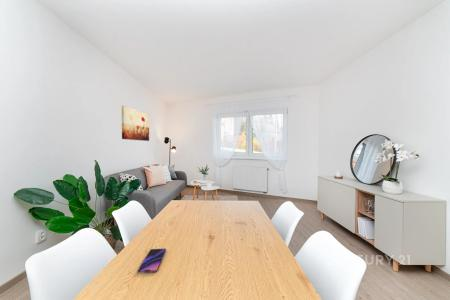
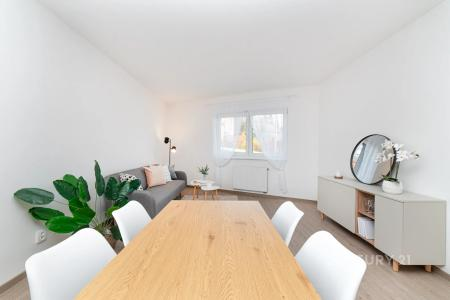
- smartphone (153, 259)
- wall art (137, 125)
